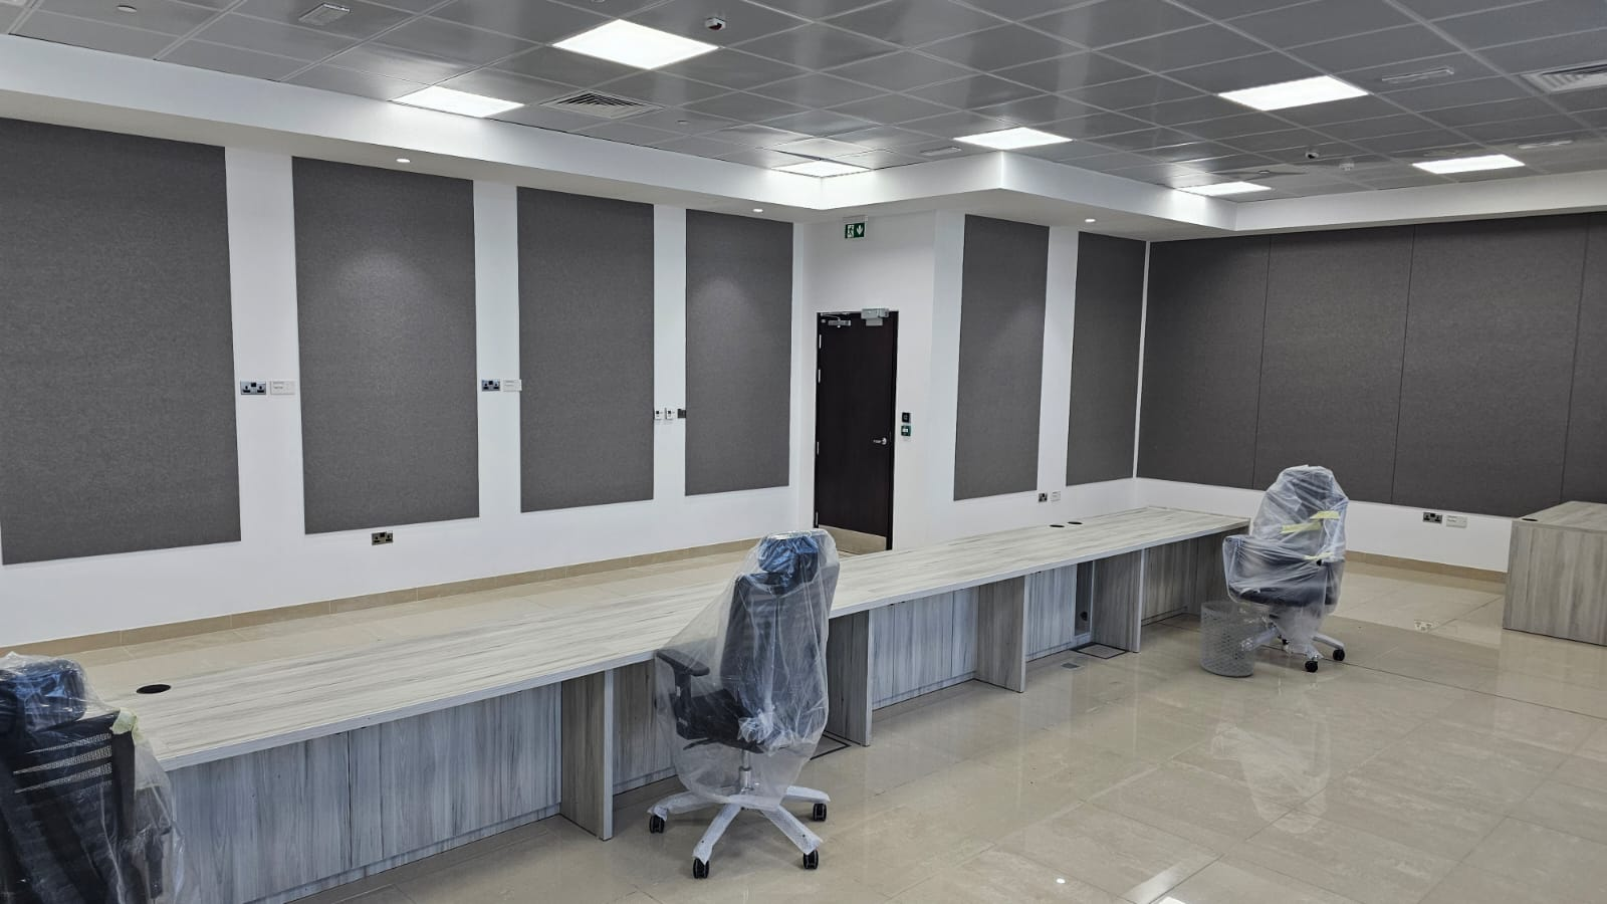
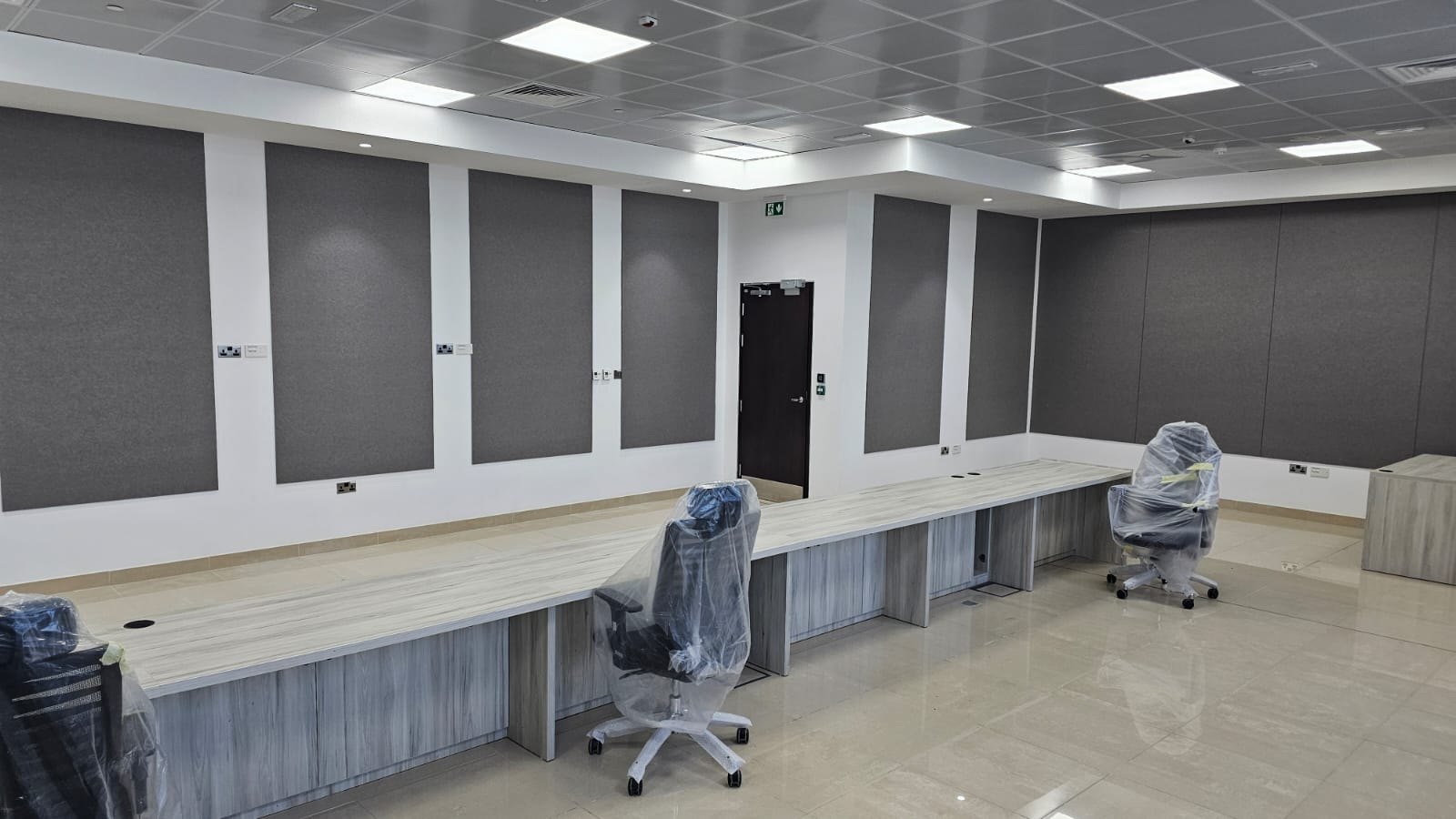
- waste bin (1228, 638)
